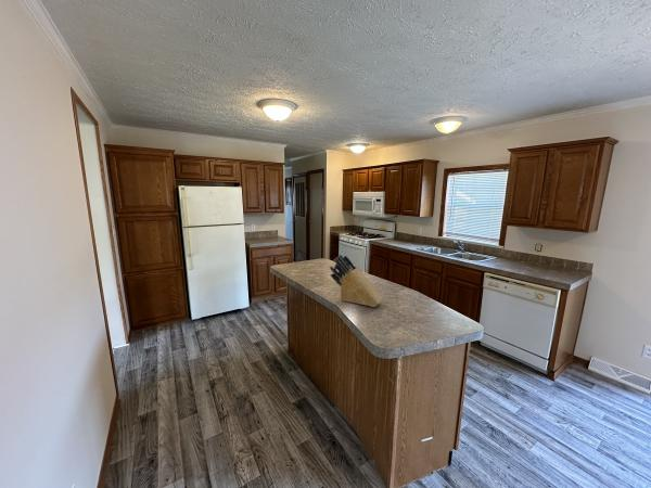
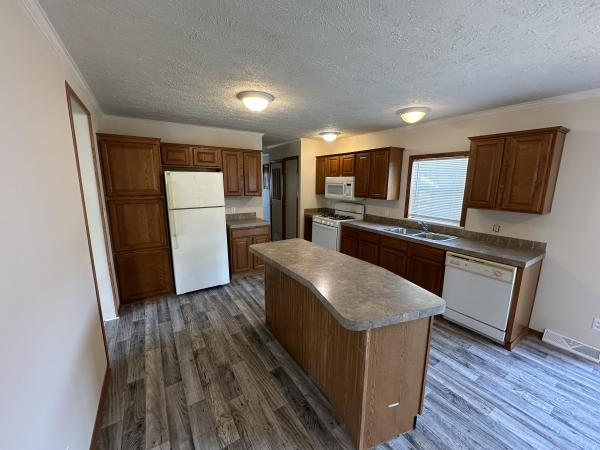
- knife block (356, 278)
